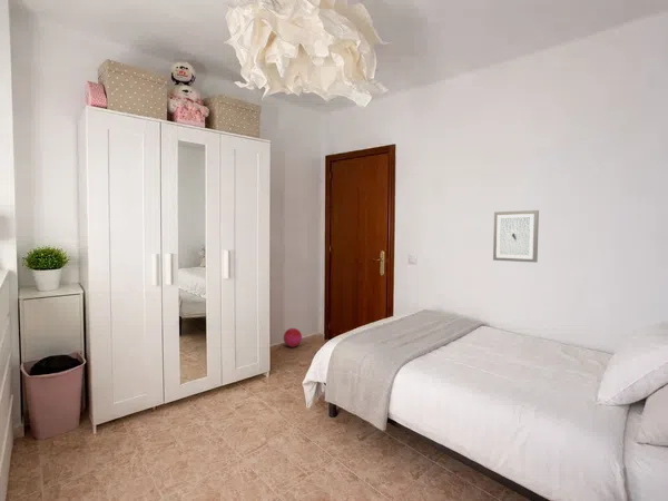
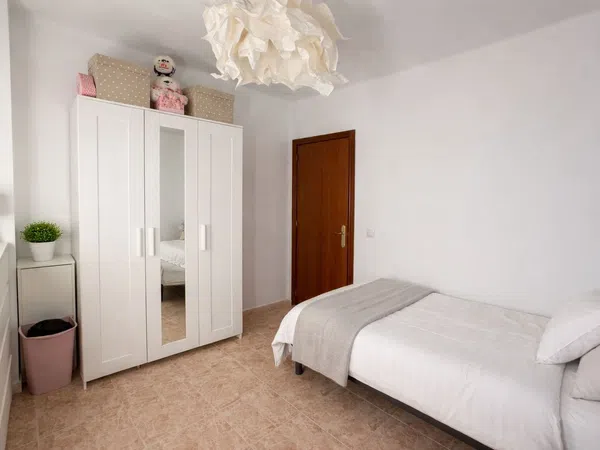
- wall art (514, 236)
- ball (292, 337)
